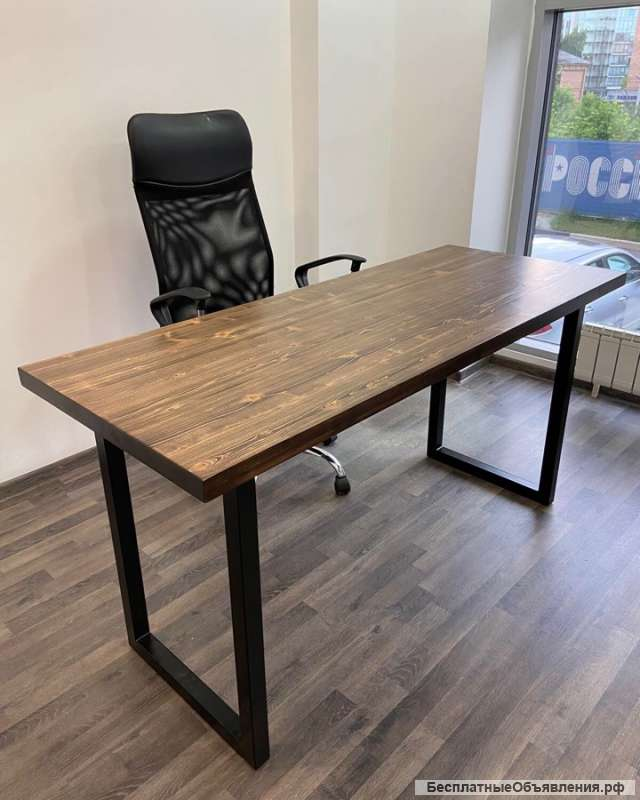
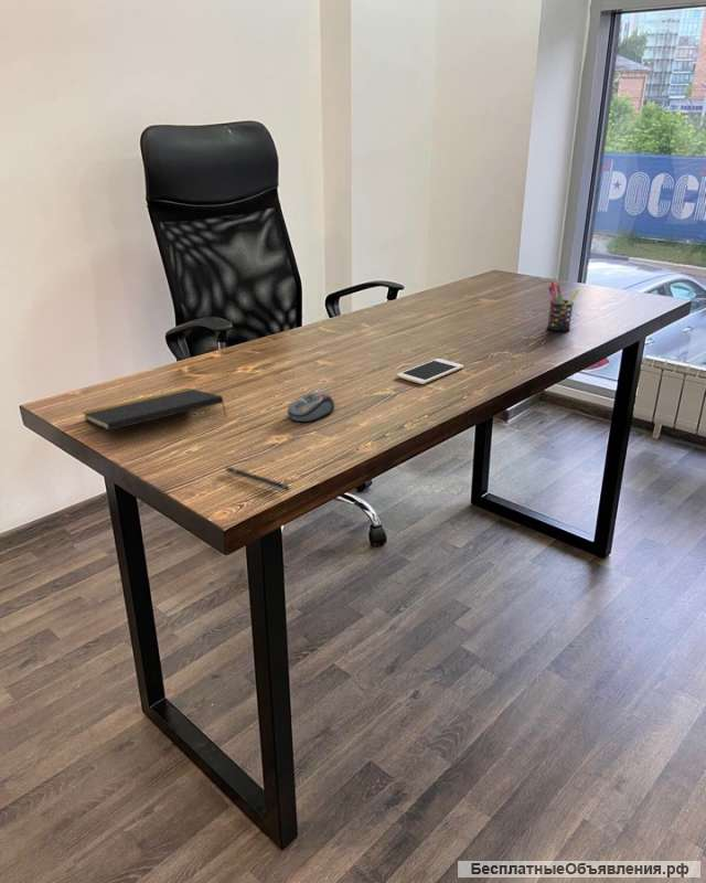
+ cell phone (430, 371)
+ pen (255, 477)
+ pen holder (559, 306)
+ computer mouse (311, 404)
+ notepad (152, 407)
